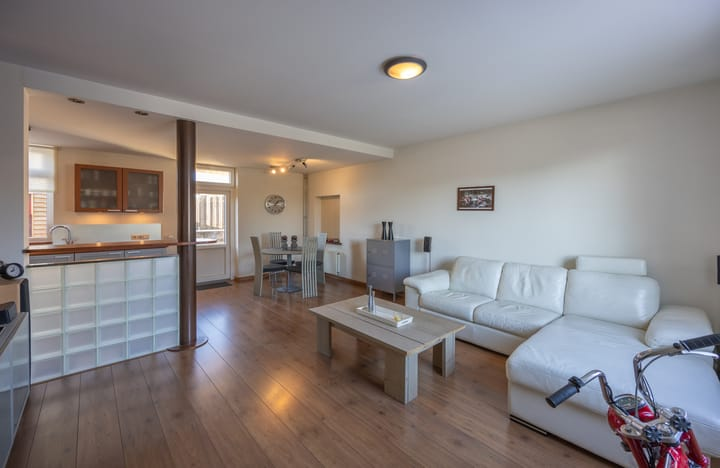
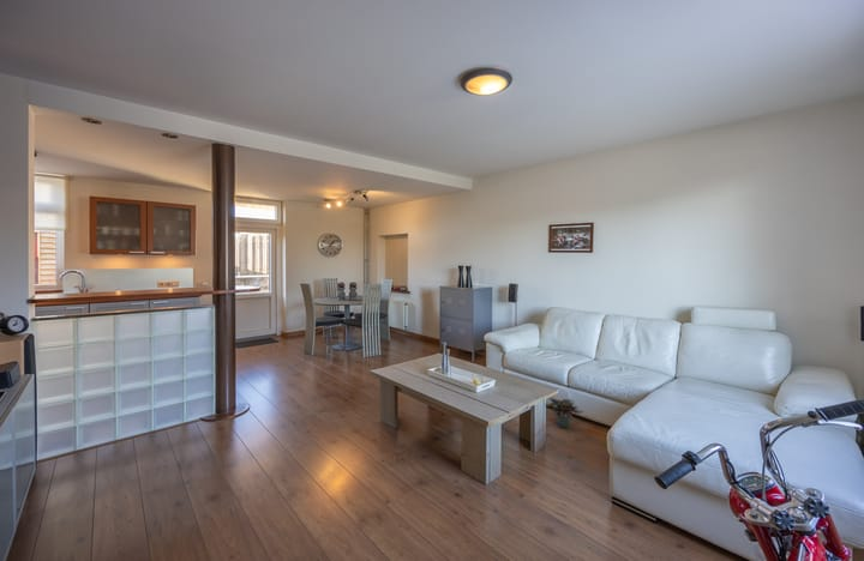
+ potted plant (563, 412)
